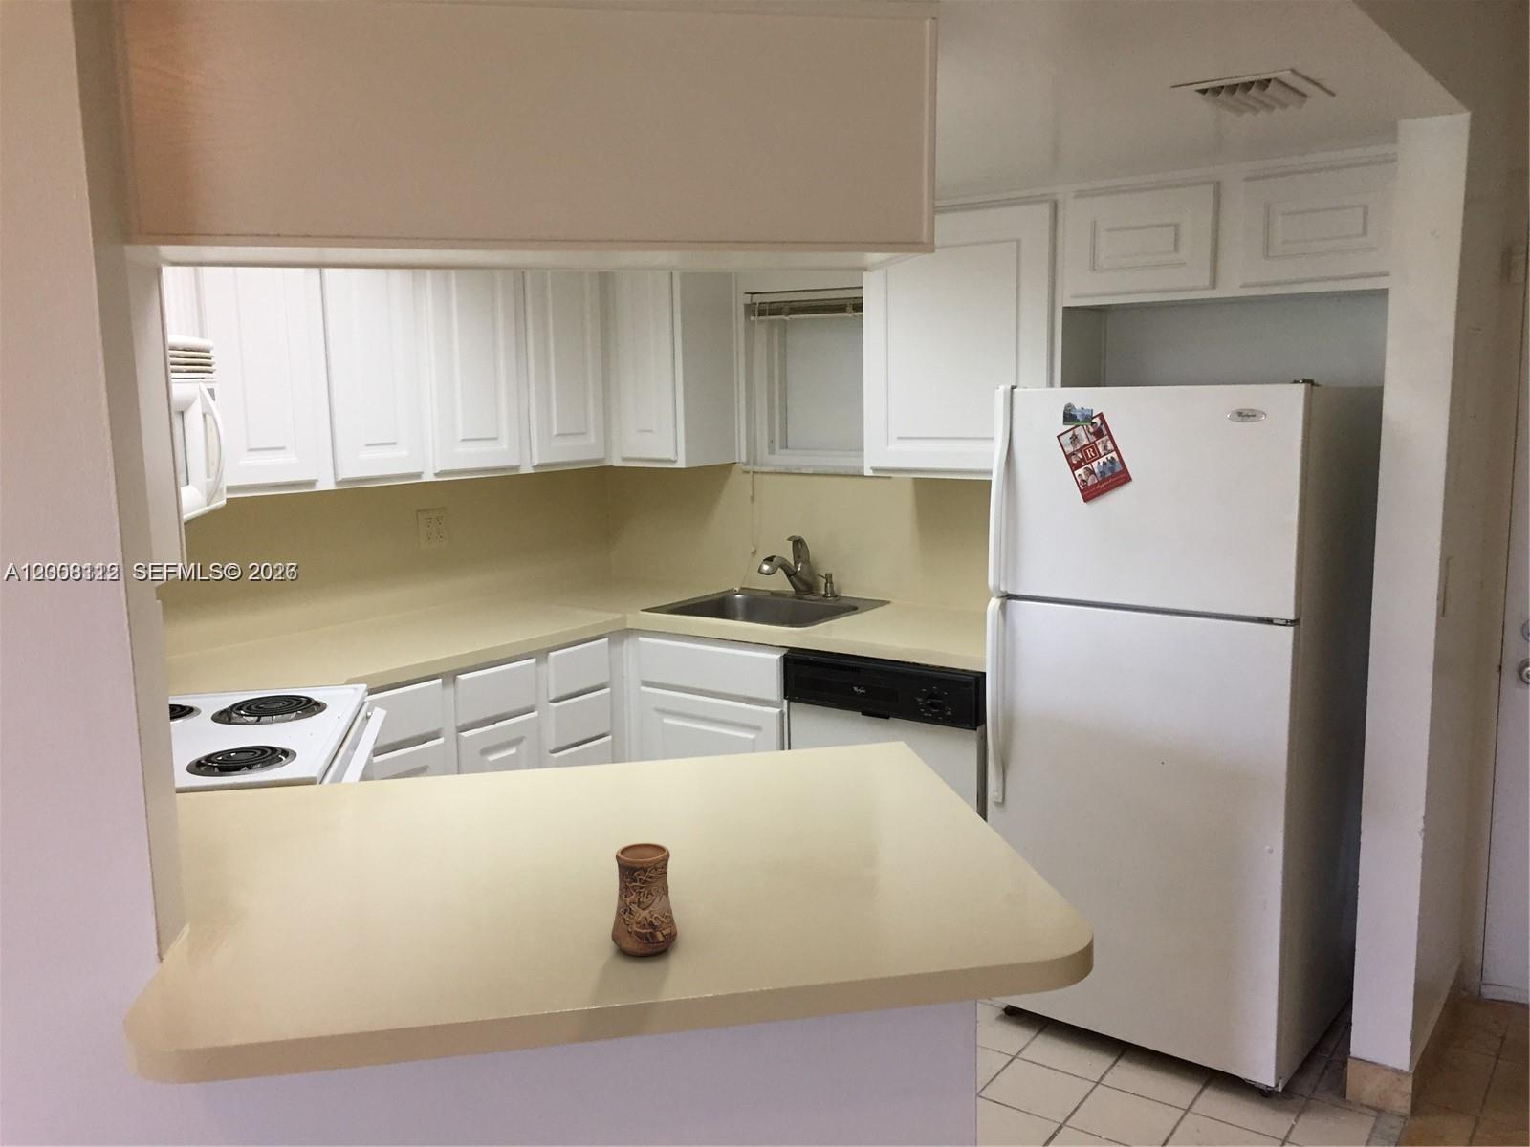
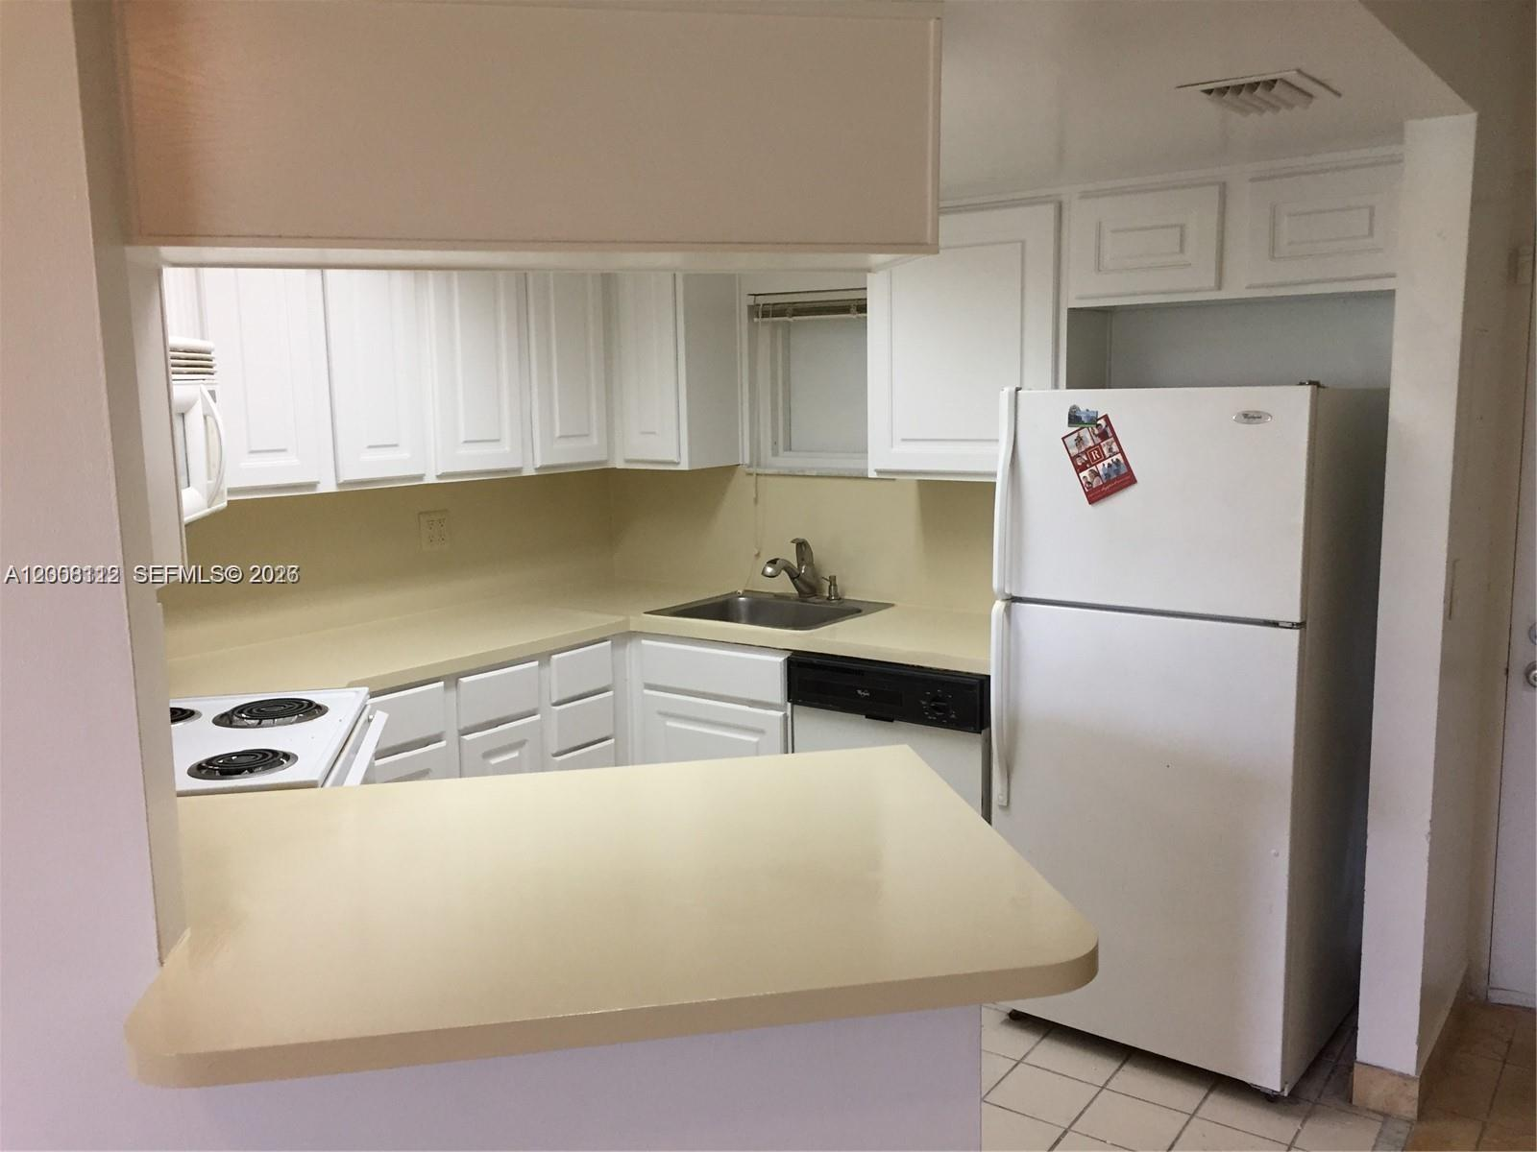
- cup (643, 899)
